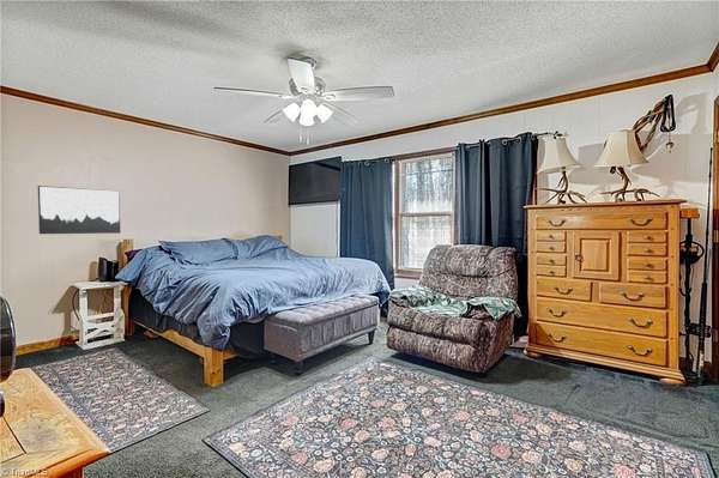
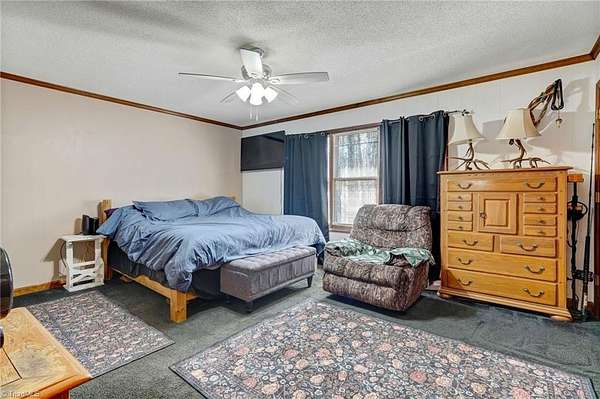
- wall art (81, 211)
